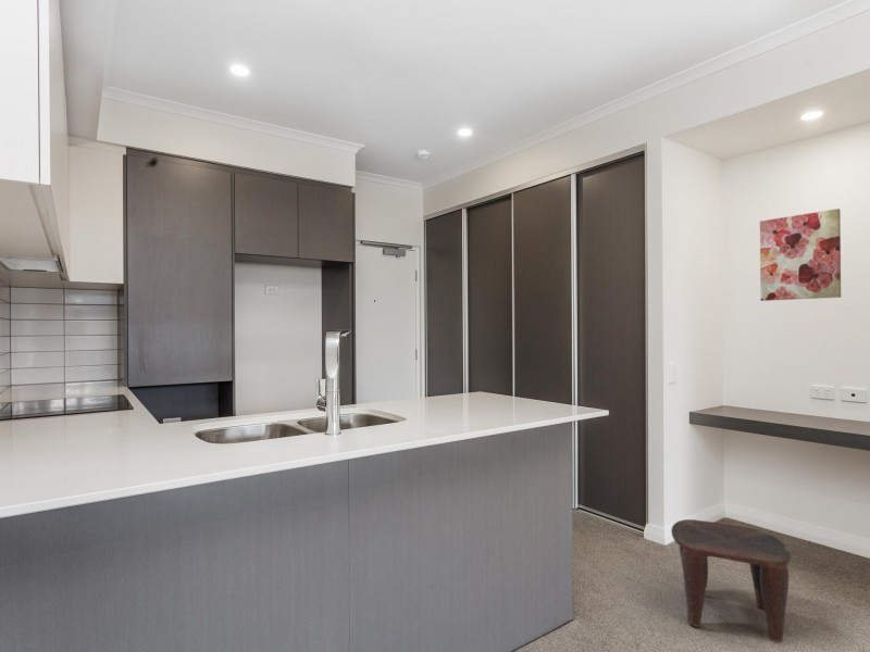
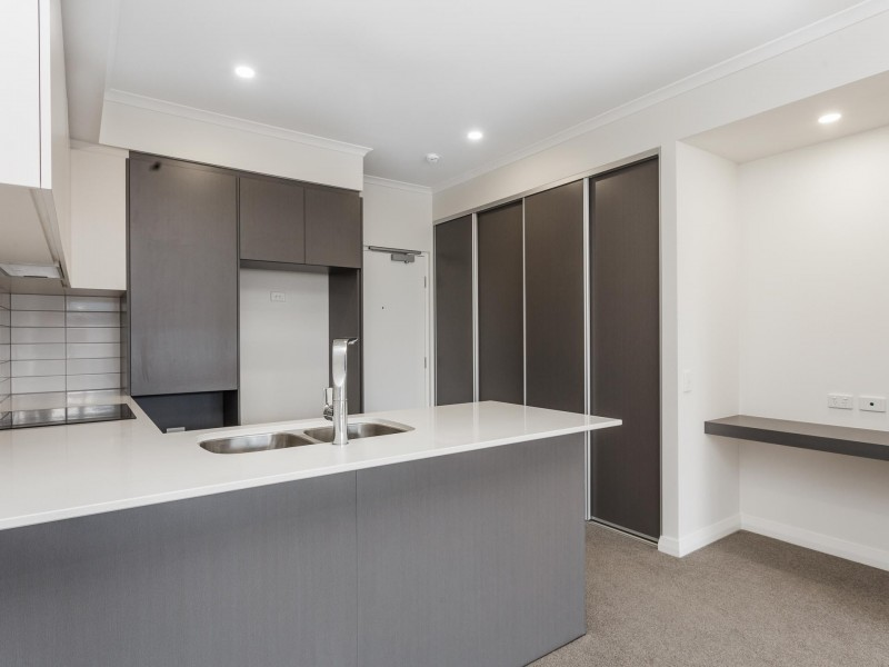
- stool (731, 560)
- wall art (798, 256)
